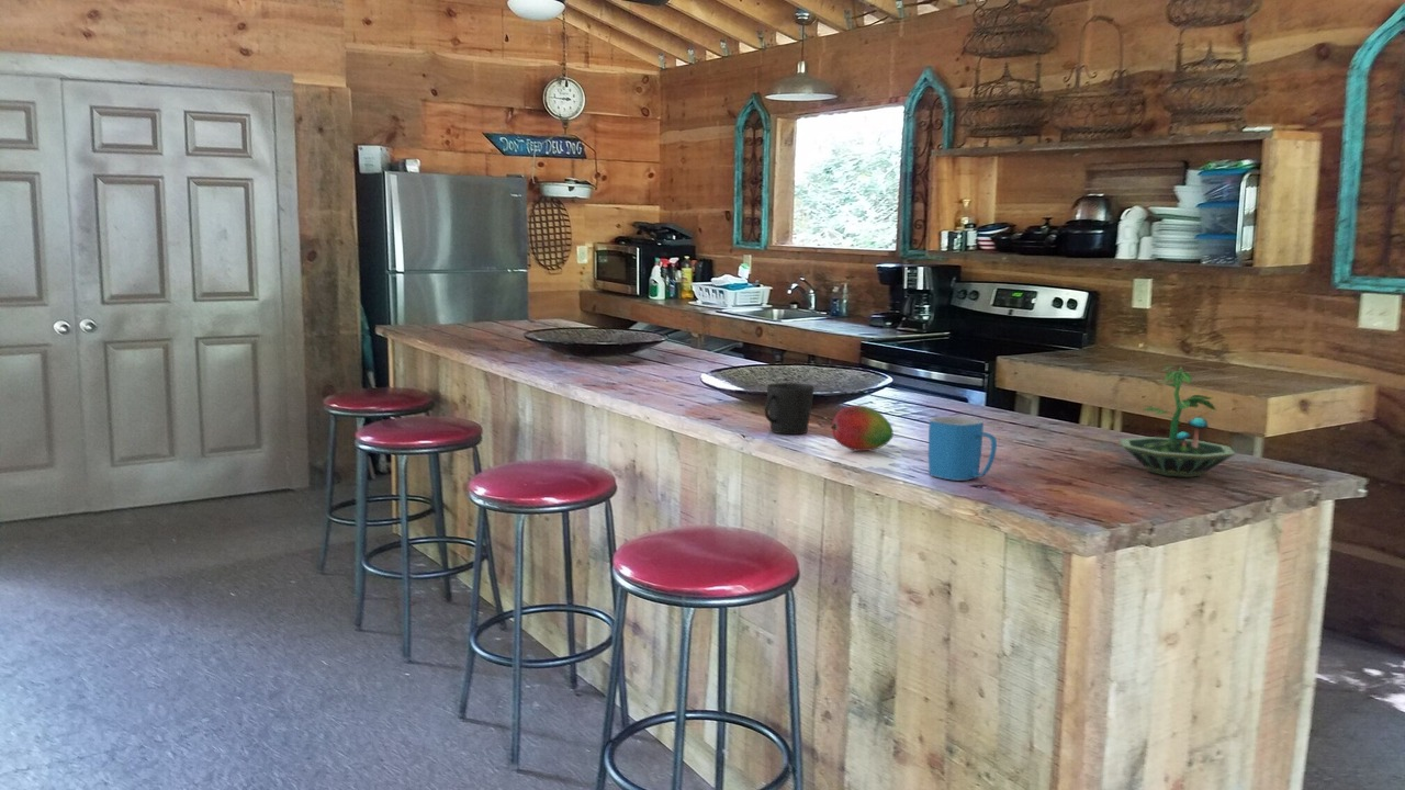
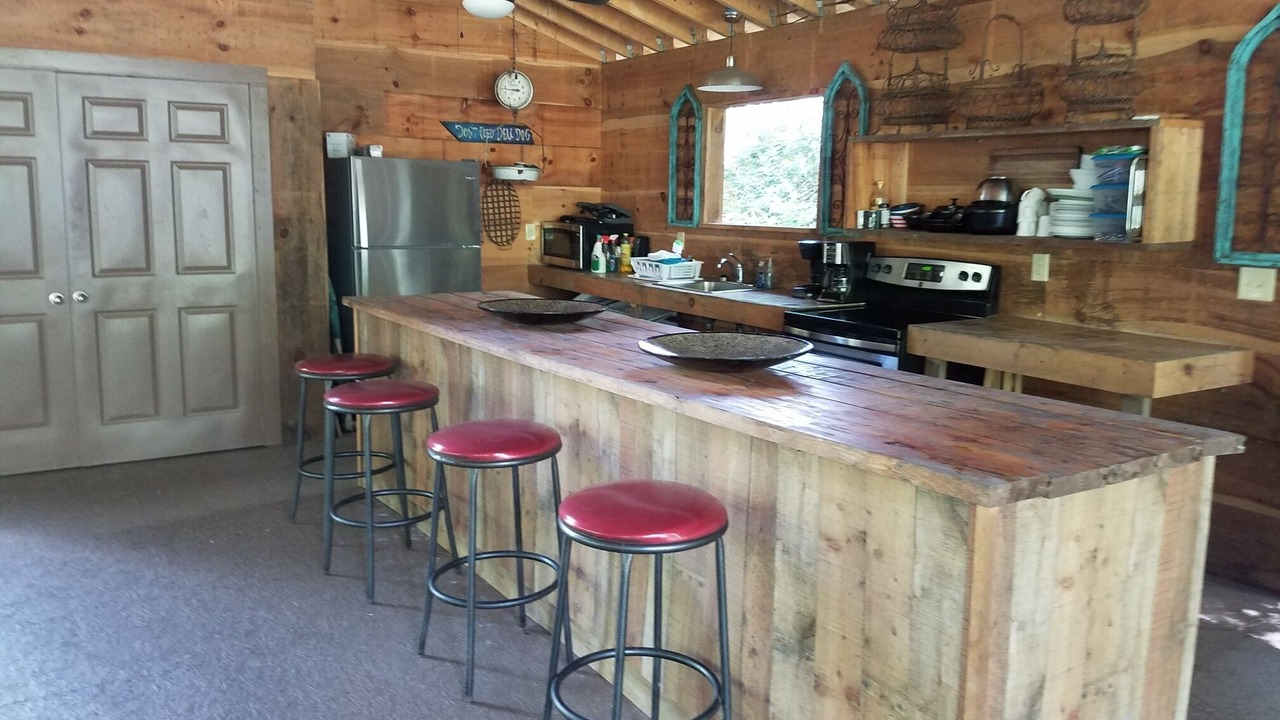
- cup (786, 408)
- terrarium (1179, 387)
- mug (963, 449)
- fruit (862, 427)
